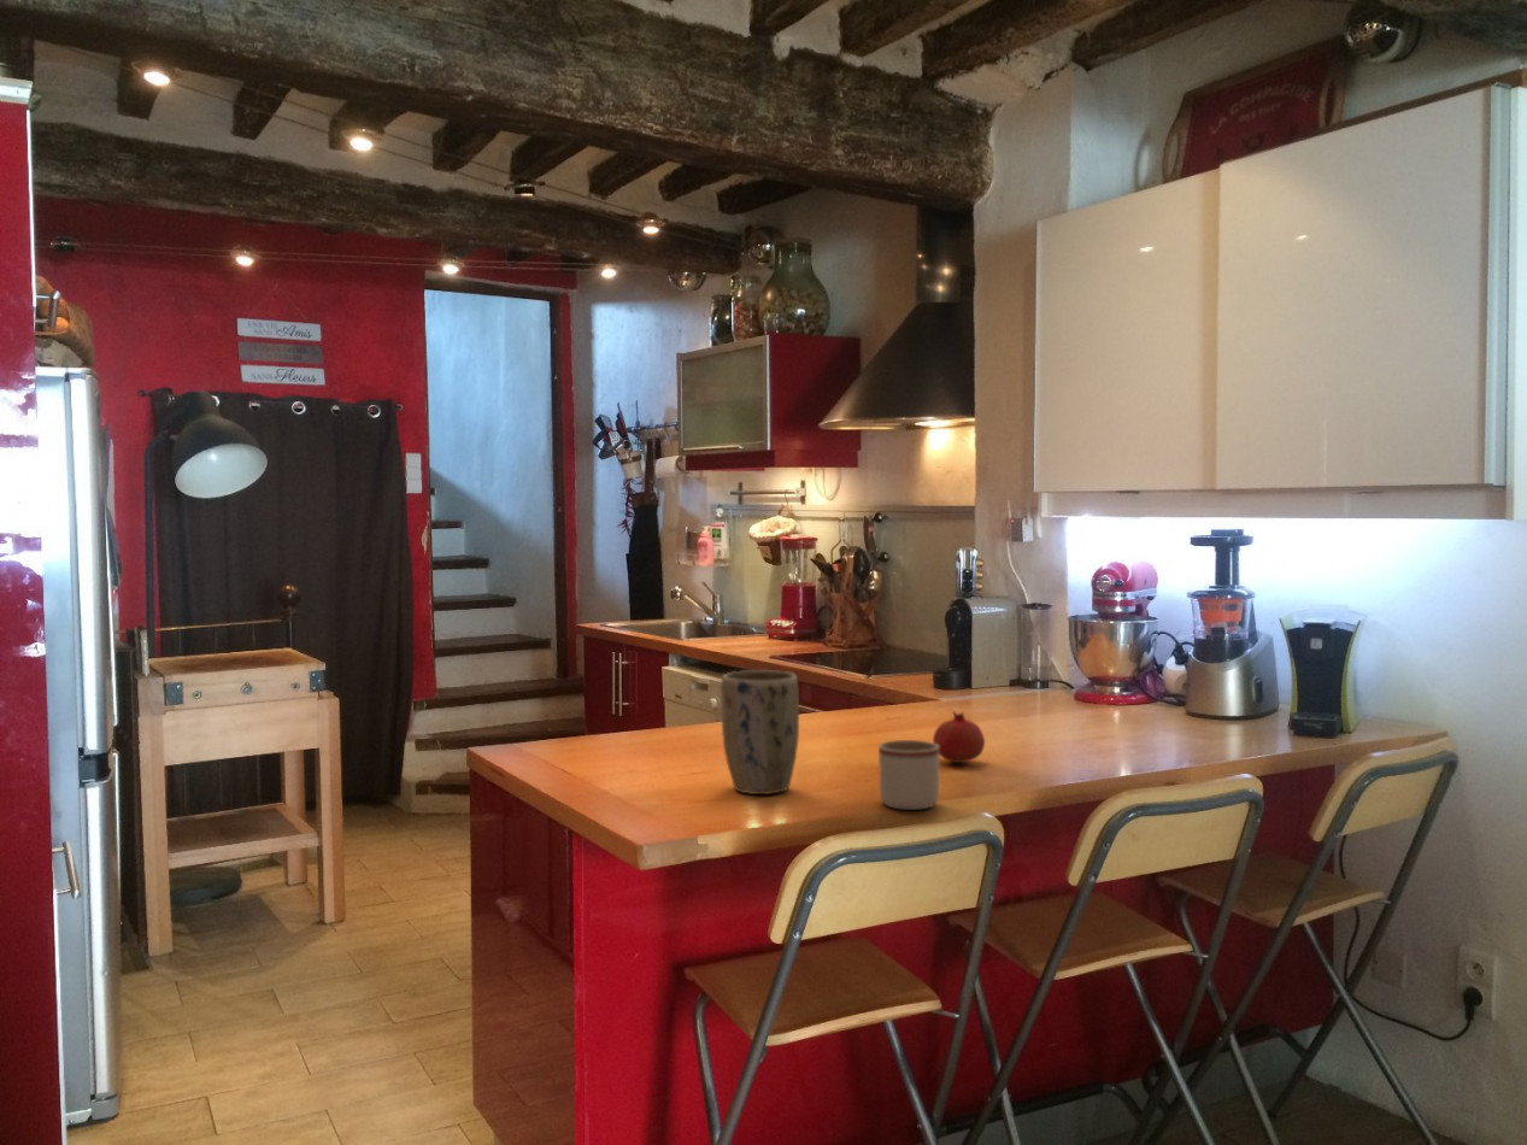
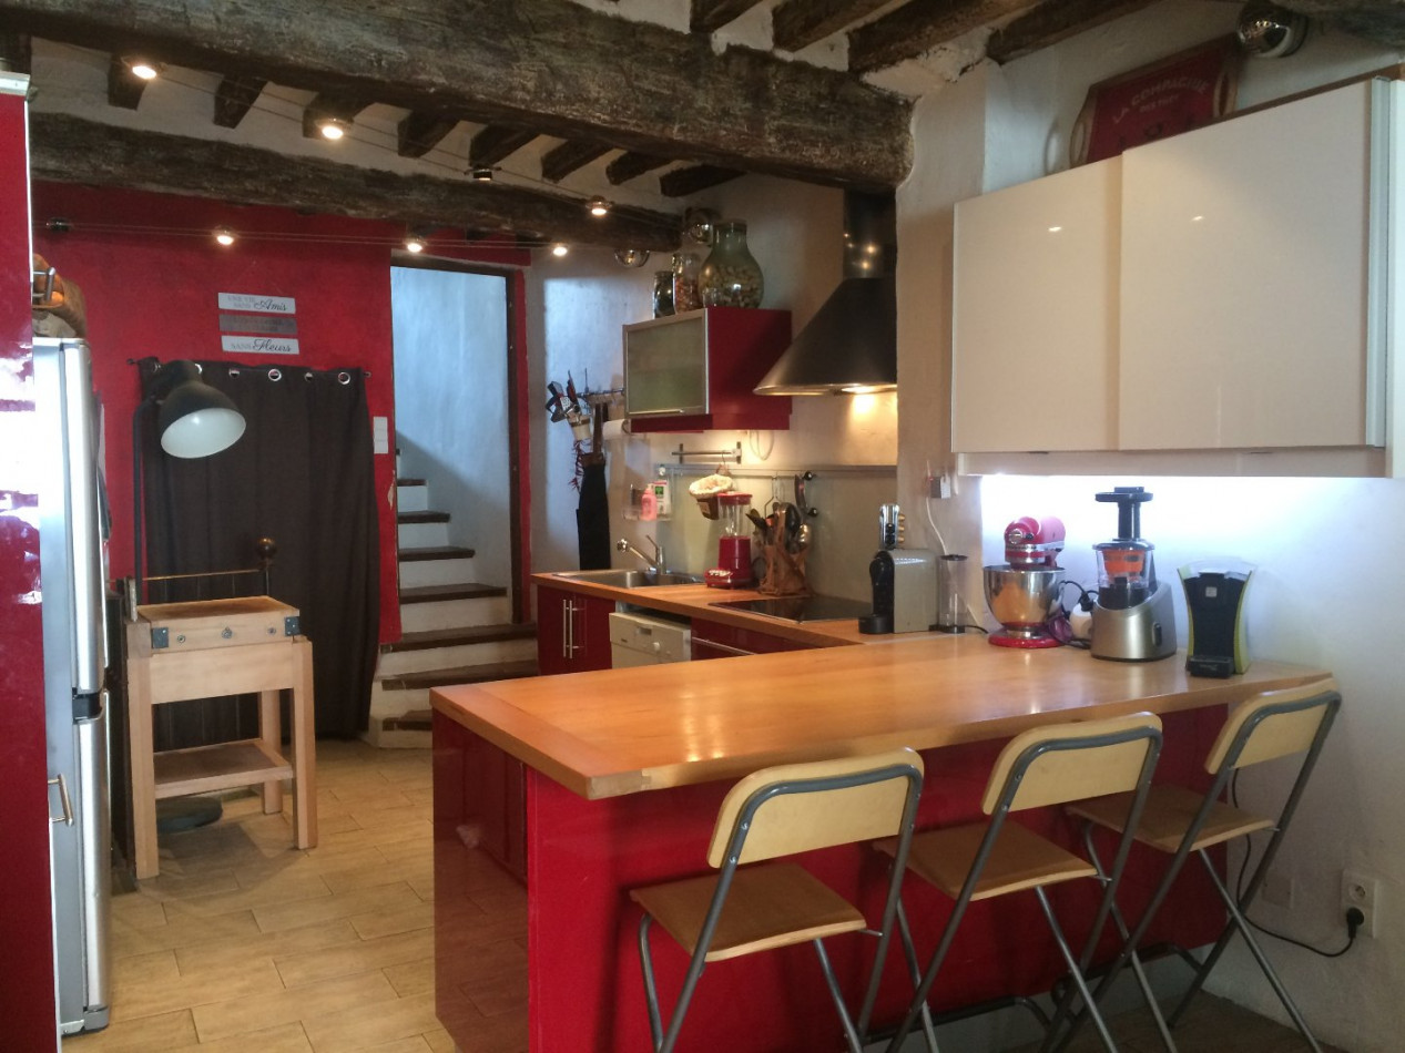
- mug (904, 773)
- fruit (958, 735)
- plant pot (759, 732)
